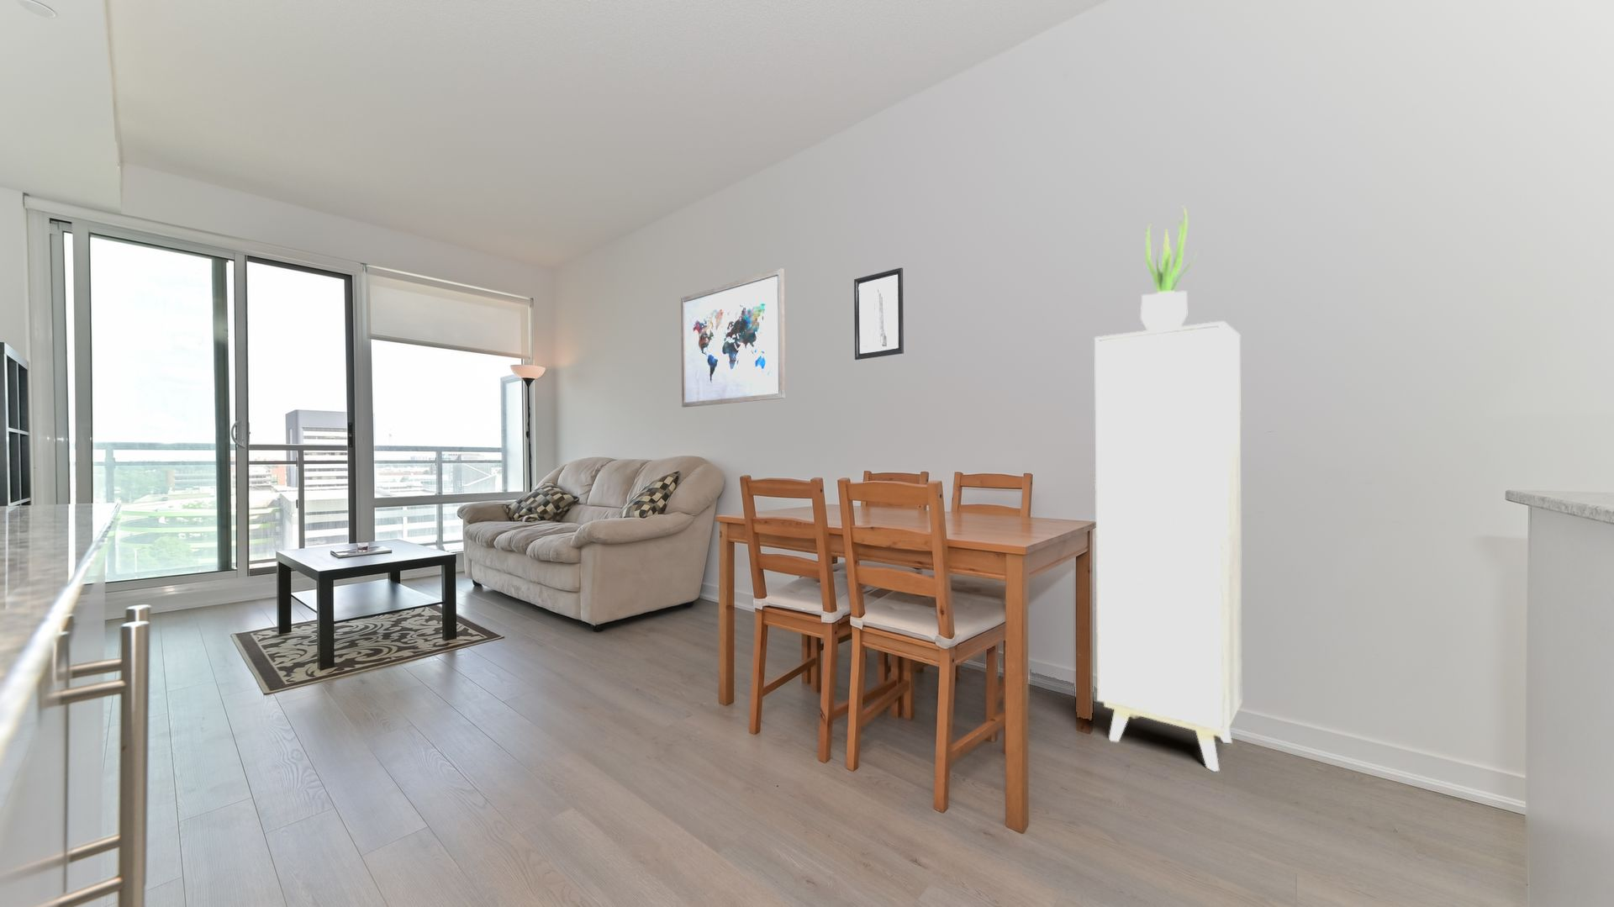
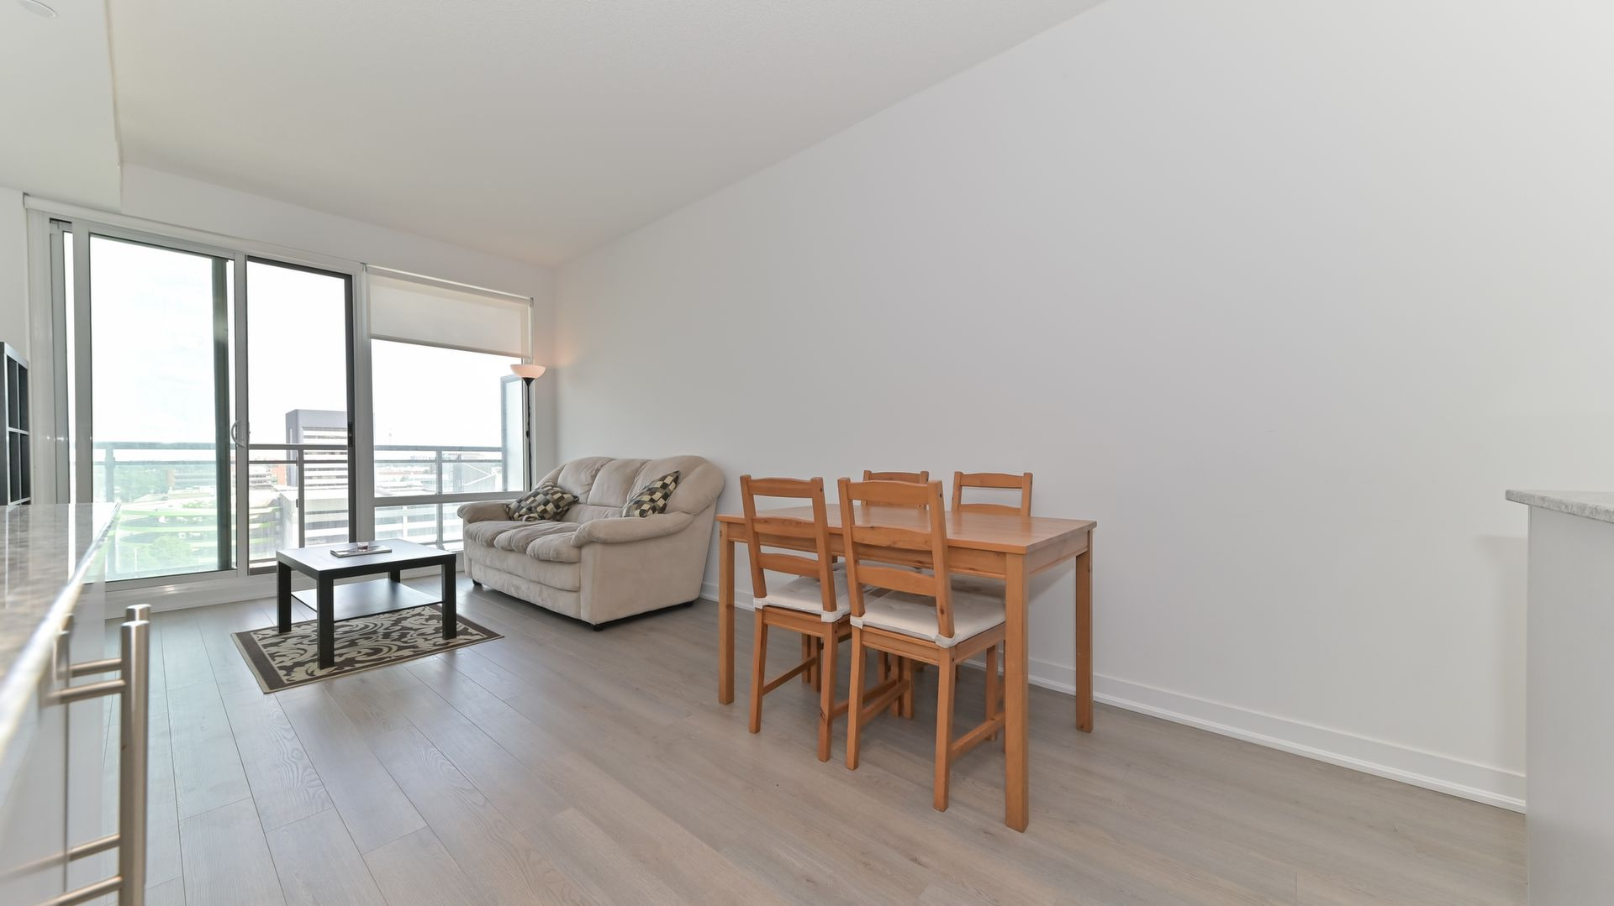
- wall art (878, 315)
- cabinet (1168, 539)
- potted plant (1167, 273)
- wall art (728, 344)
